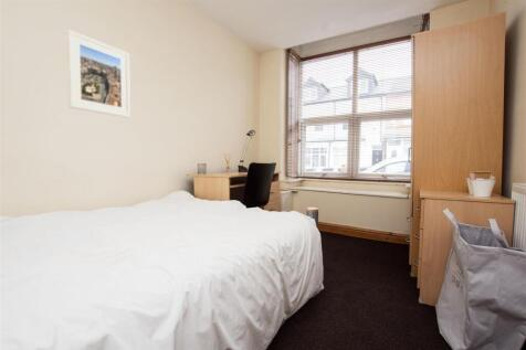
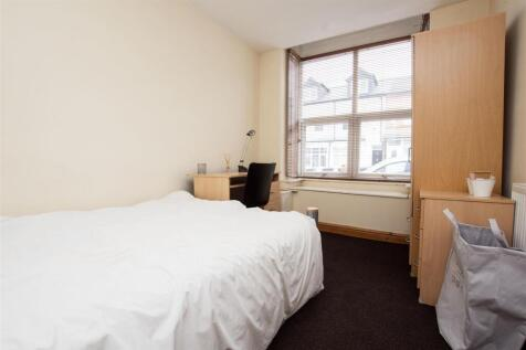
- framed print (102, 77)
